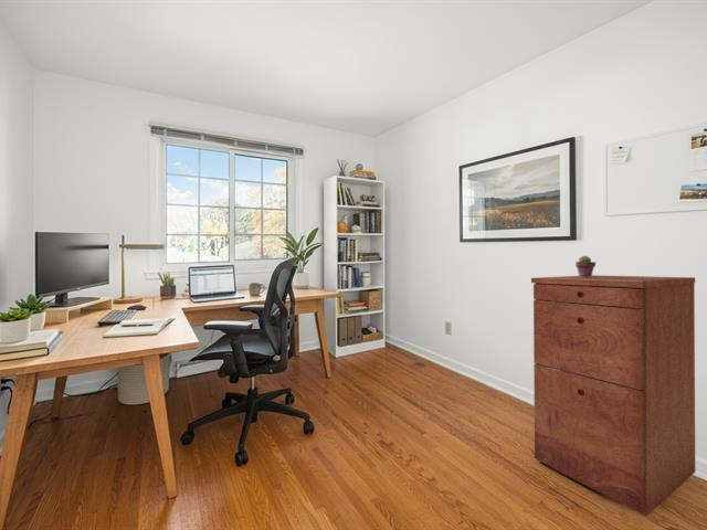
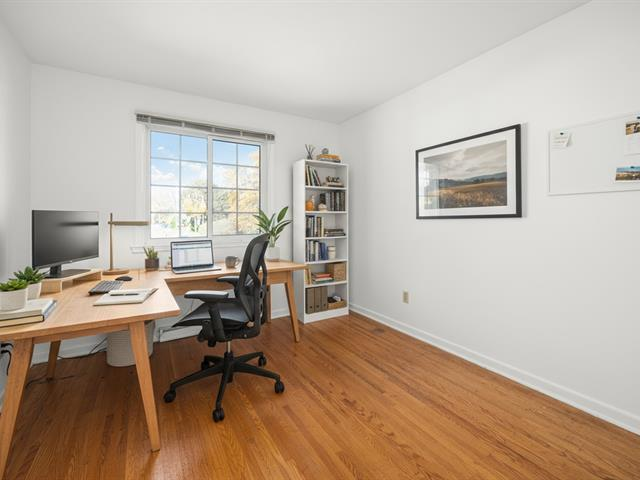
- filing cabinet (611, 372)
- potted succulent (584, 265)
